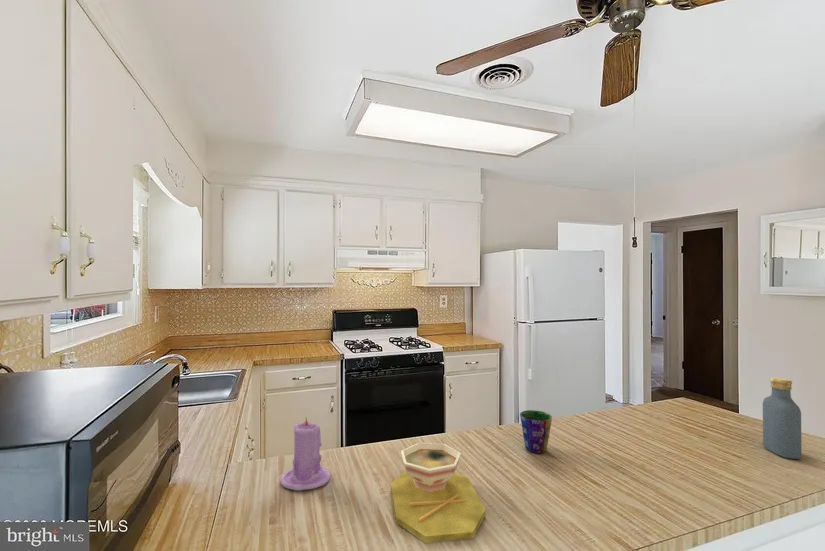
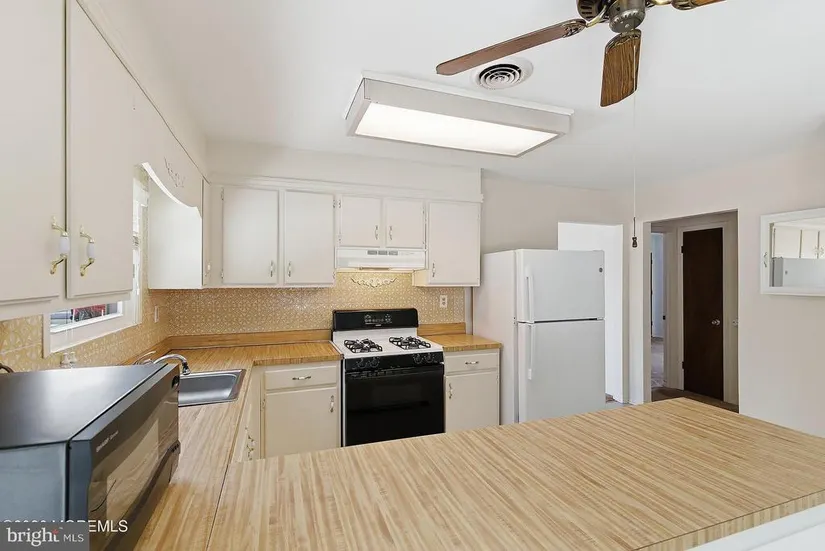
- candle (305, 447)
- cup (537, 433)
- vodka (781, 415)
- bowl (435, 483)
